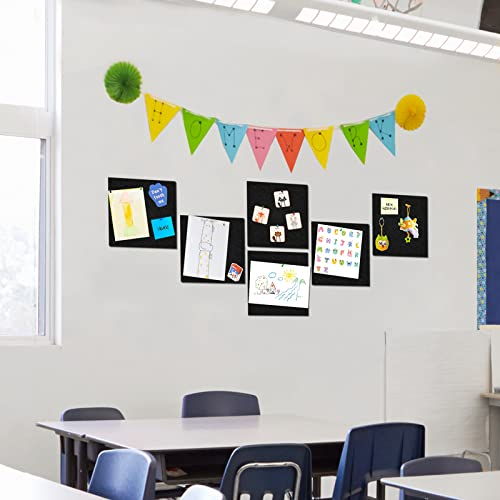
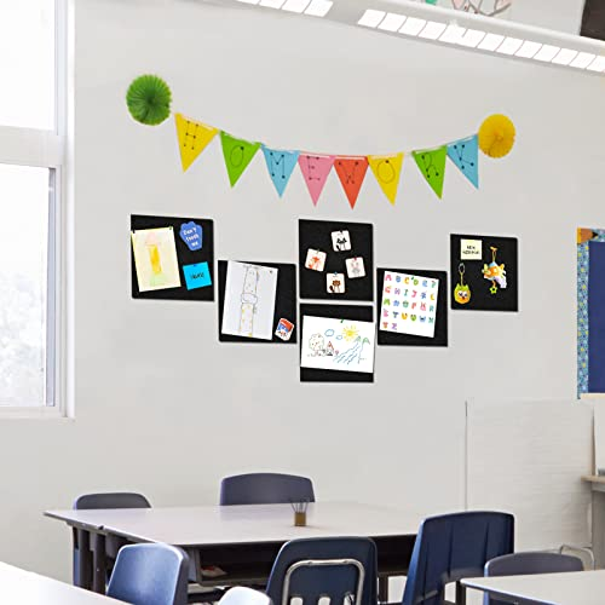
+ pencil box (299, 509)
